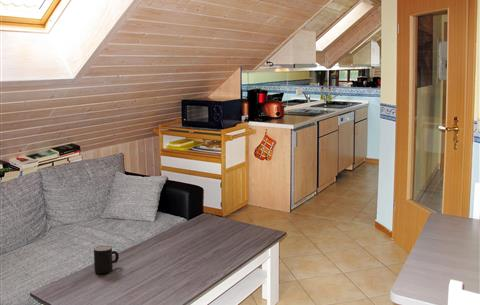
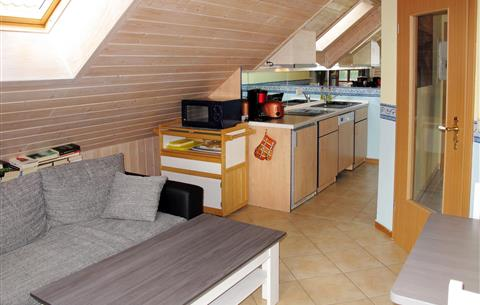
- mug (107, 258)
